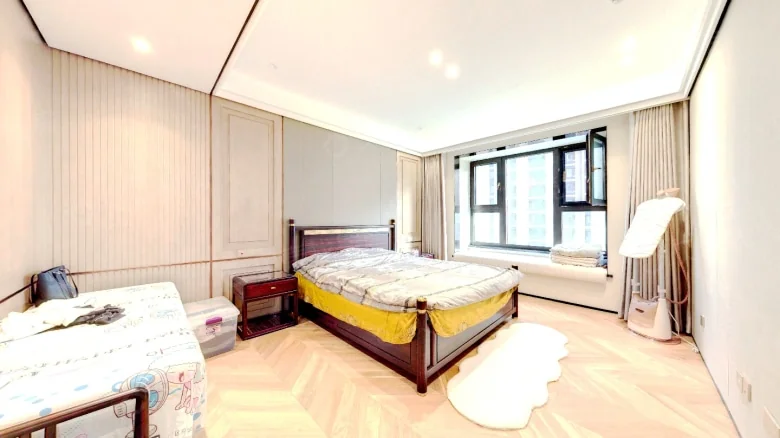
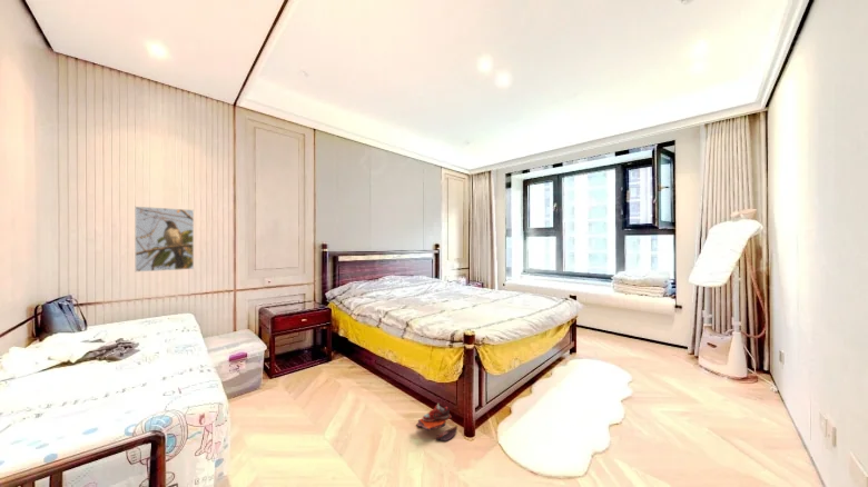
+ shoe (436, 416)
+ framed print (165, 239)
